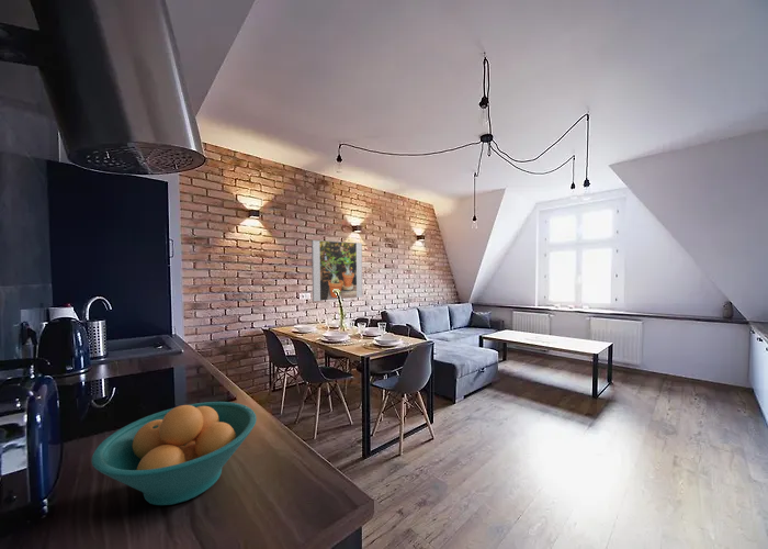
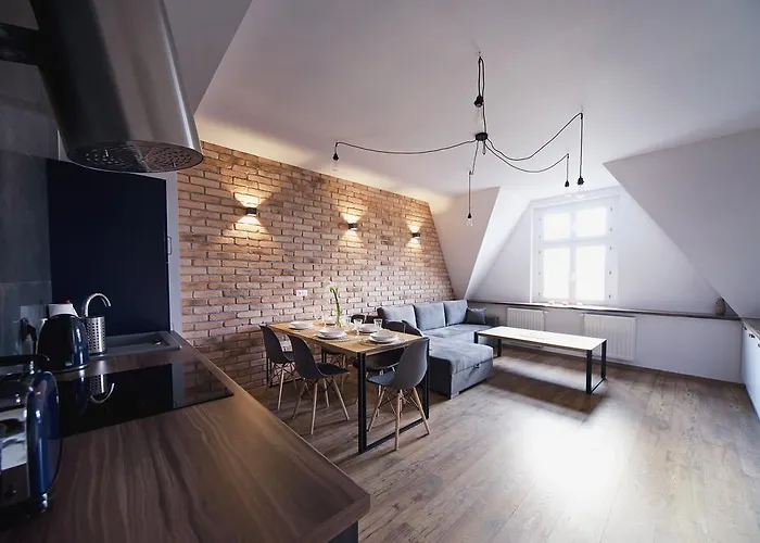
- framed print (338, 270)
- fruit bowl (183, 444)
